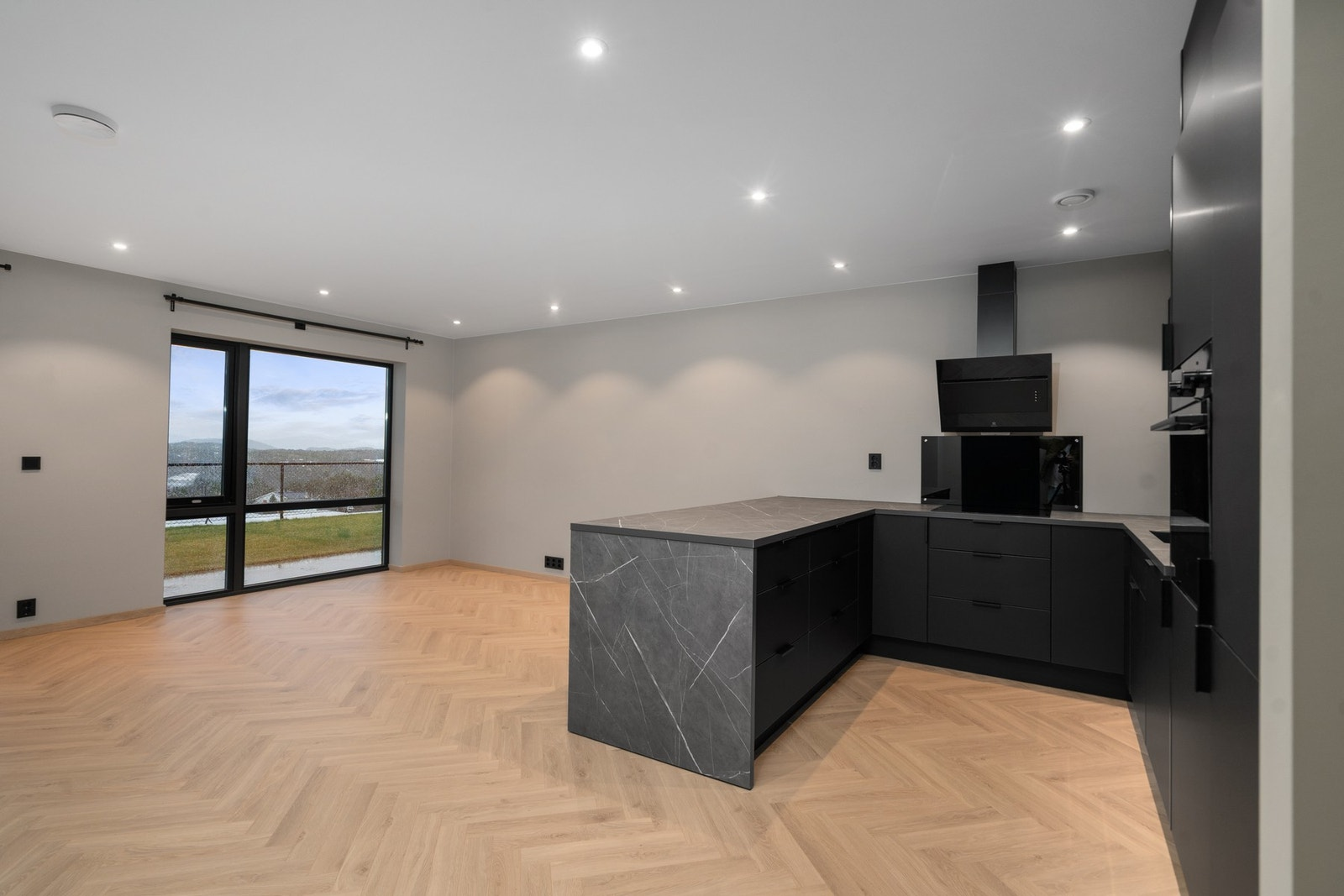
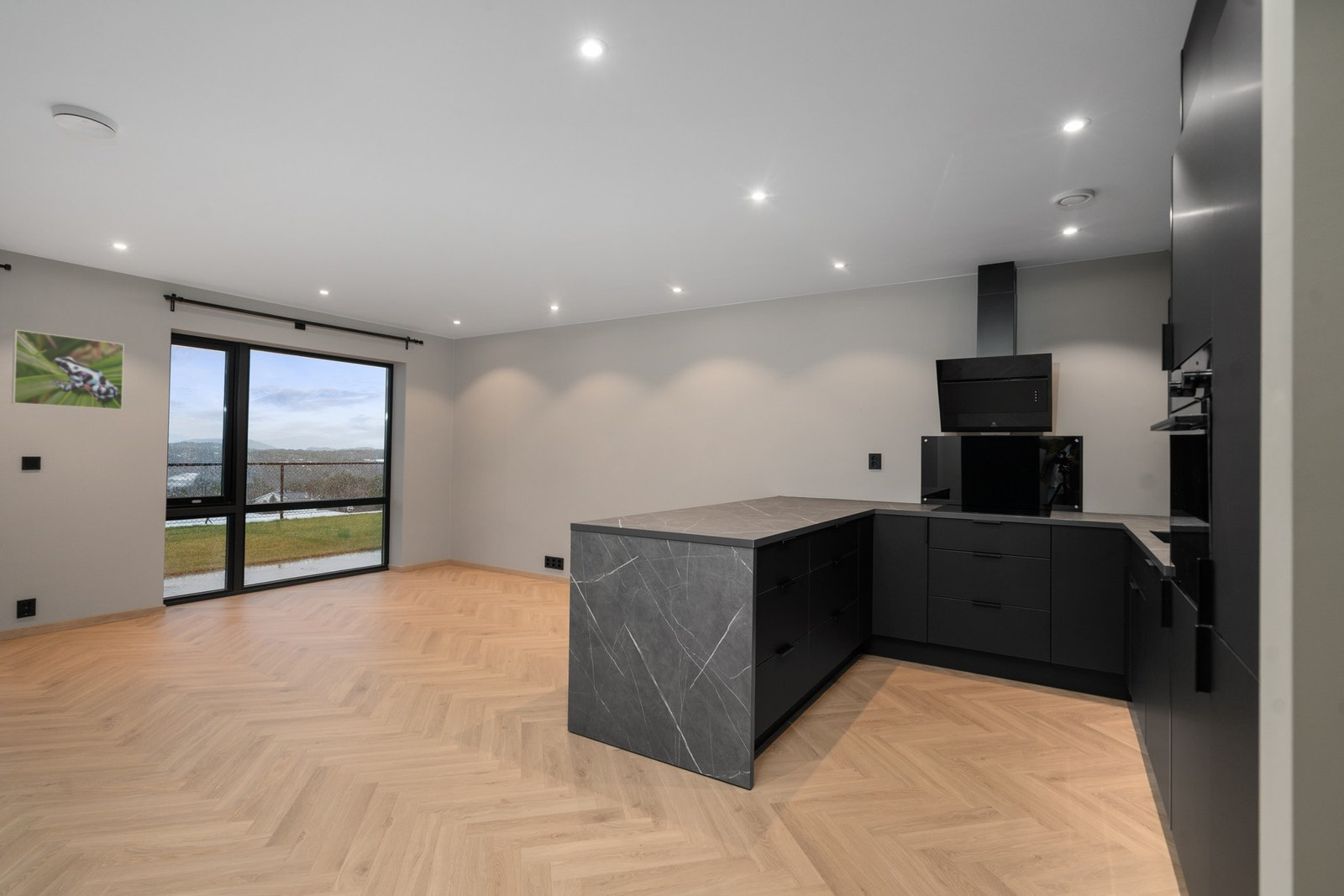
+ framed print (71, 372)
